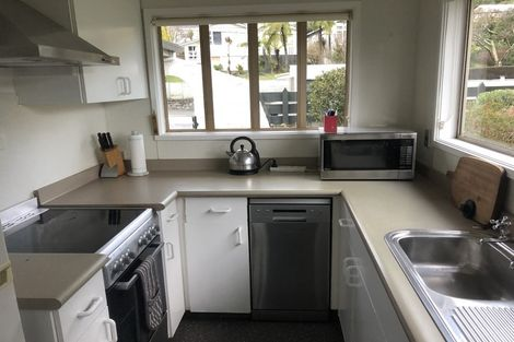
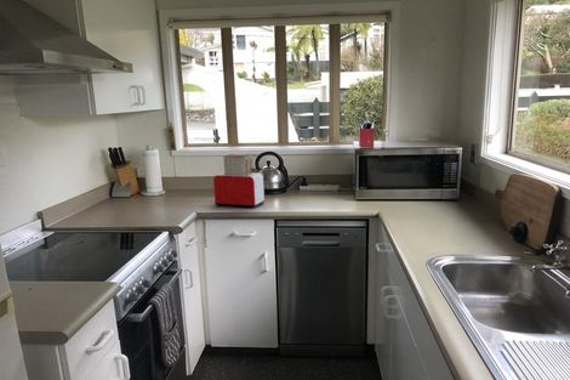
+ toaster (236, 180)
